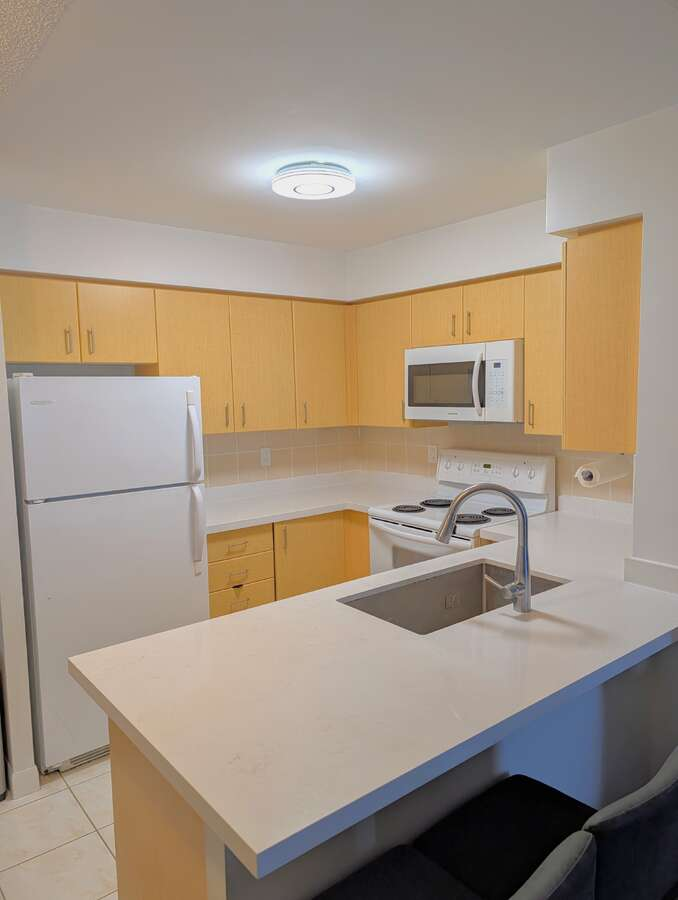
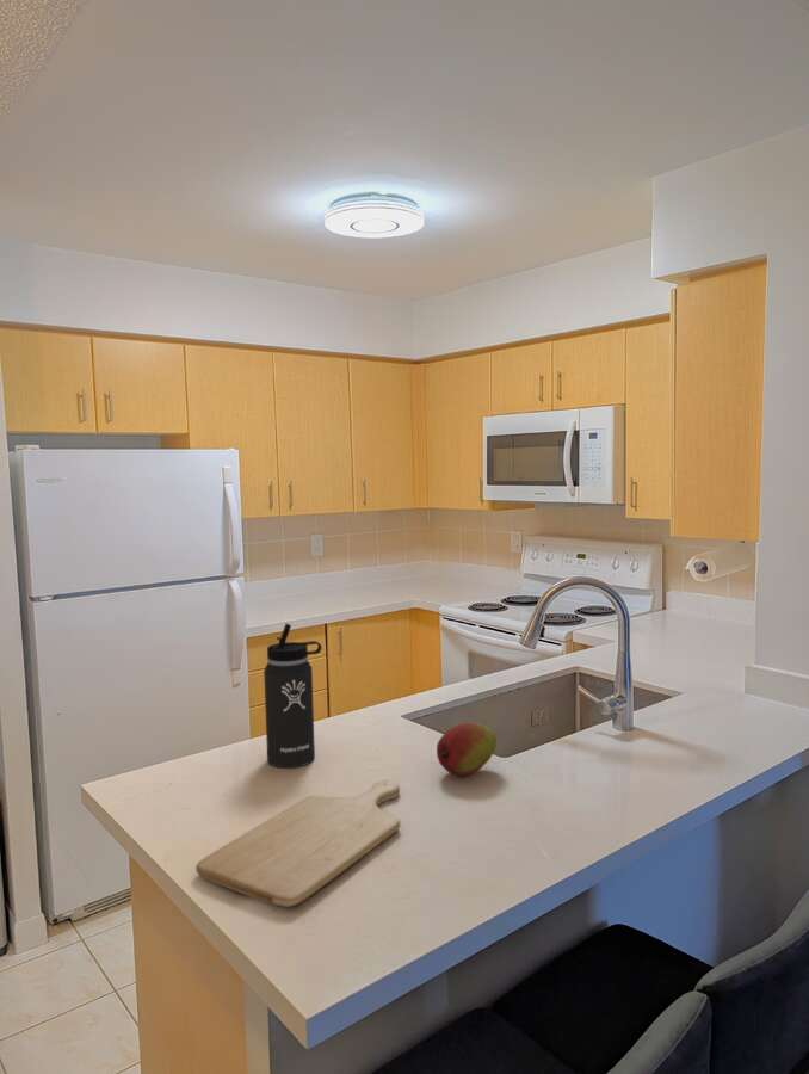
+ chopping board (326, 828)
+ thermos bottle (294, 691)
+ fruit (465, 748)
